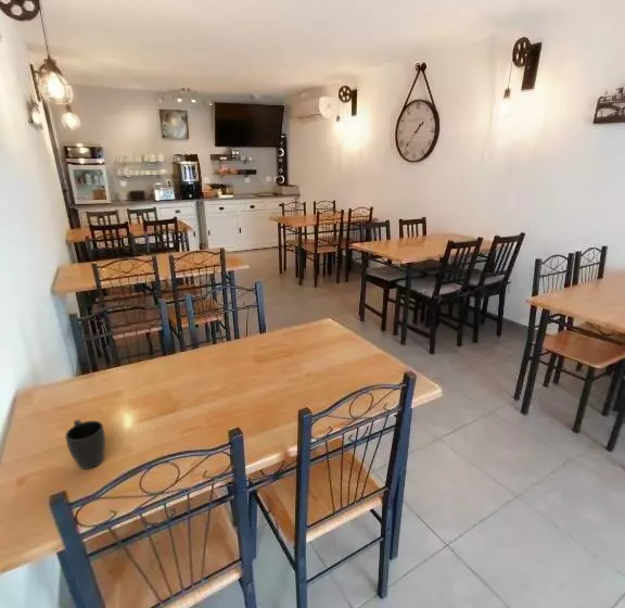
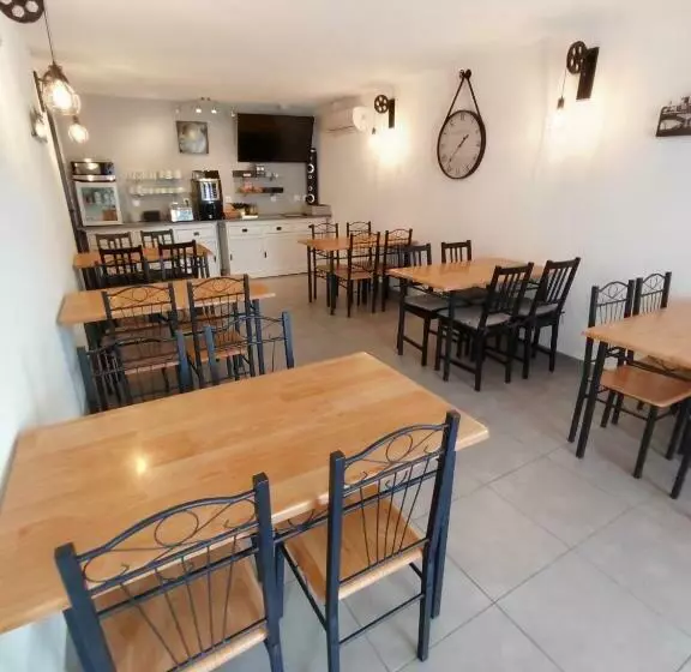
- mug (86, 442)
